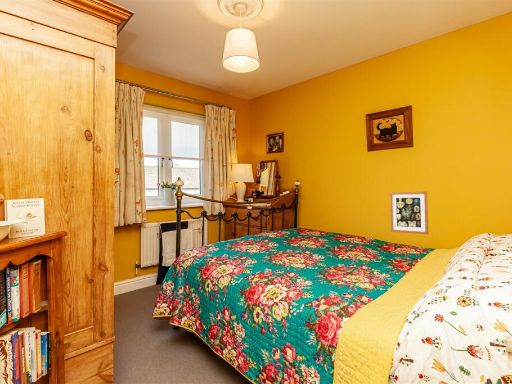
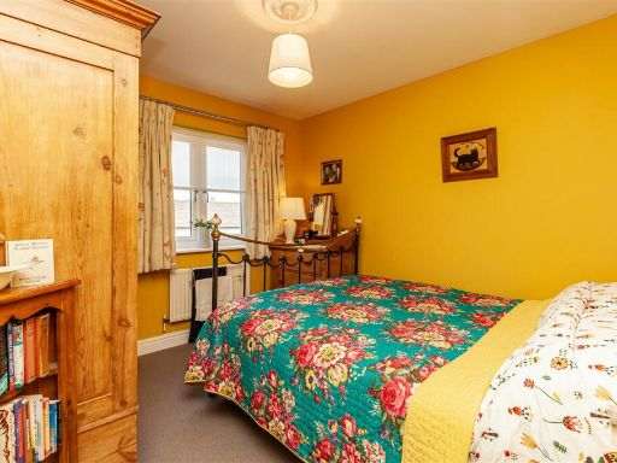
- wall art (408, 212)
